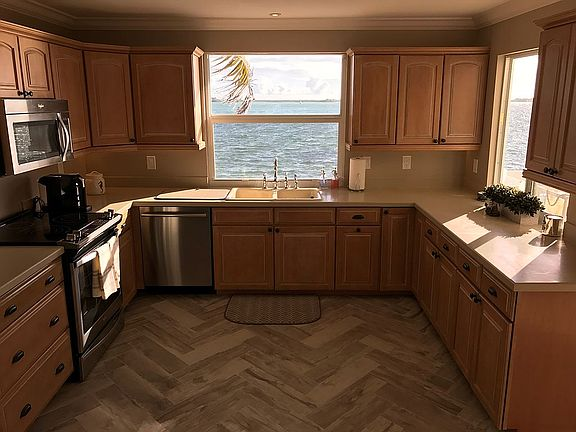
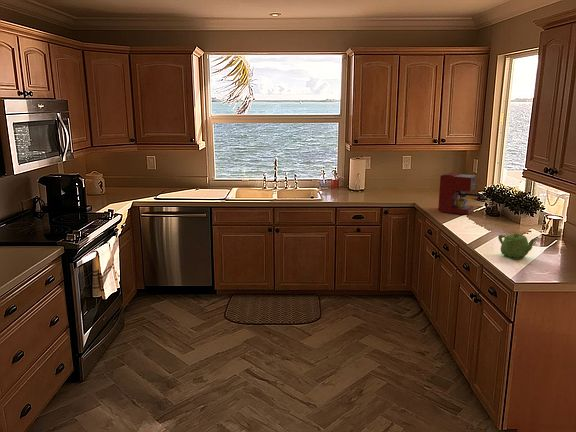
+ teapot (516, 245)
+ coffee maker (456, 192)
